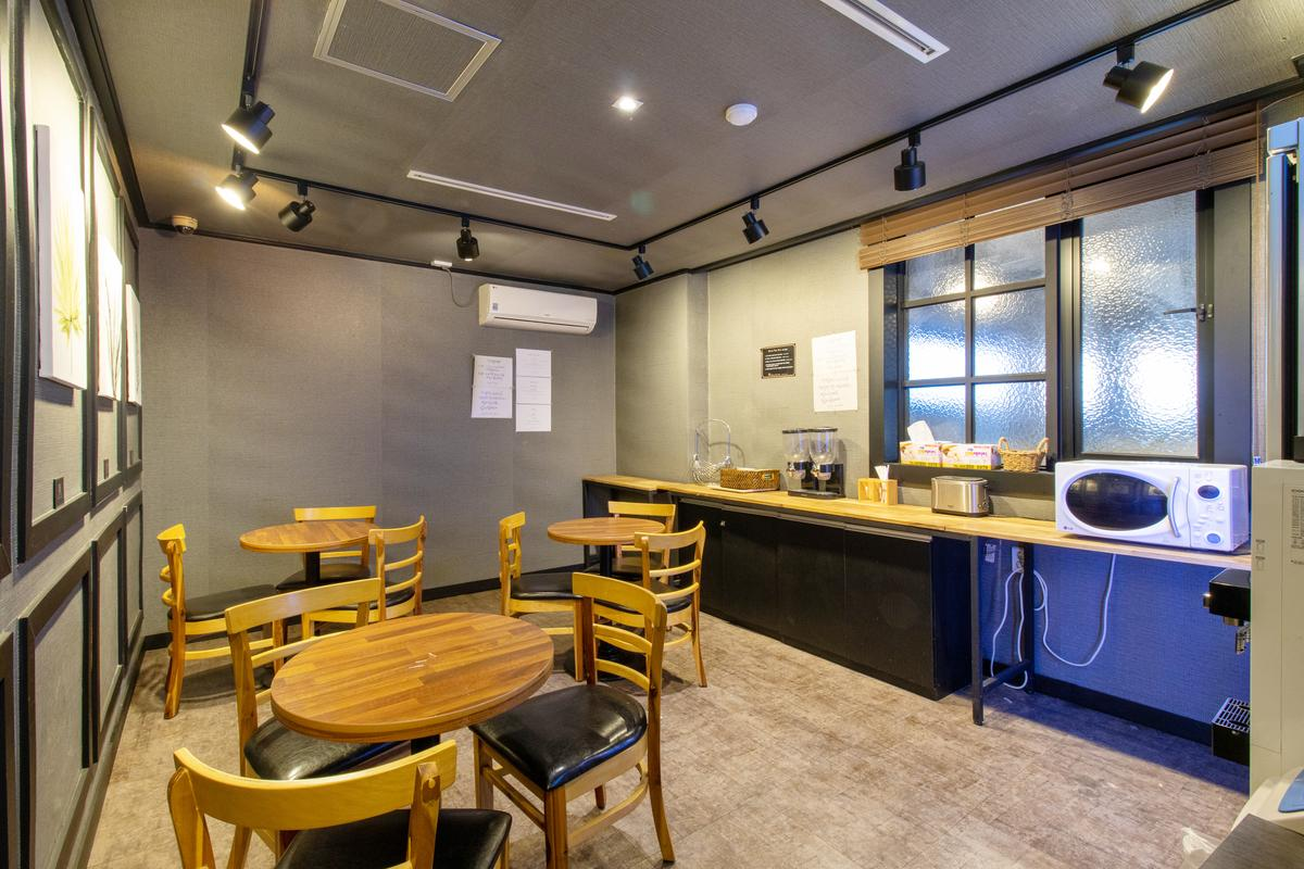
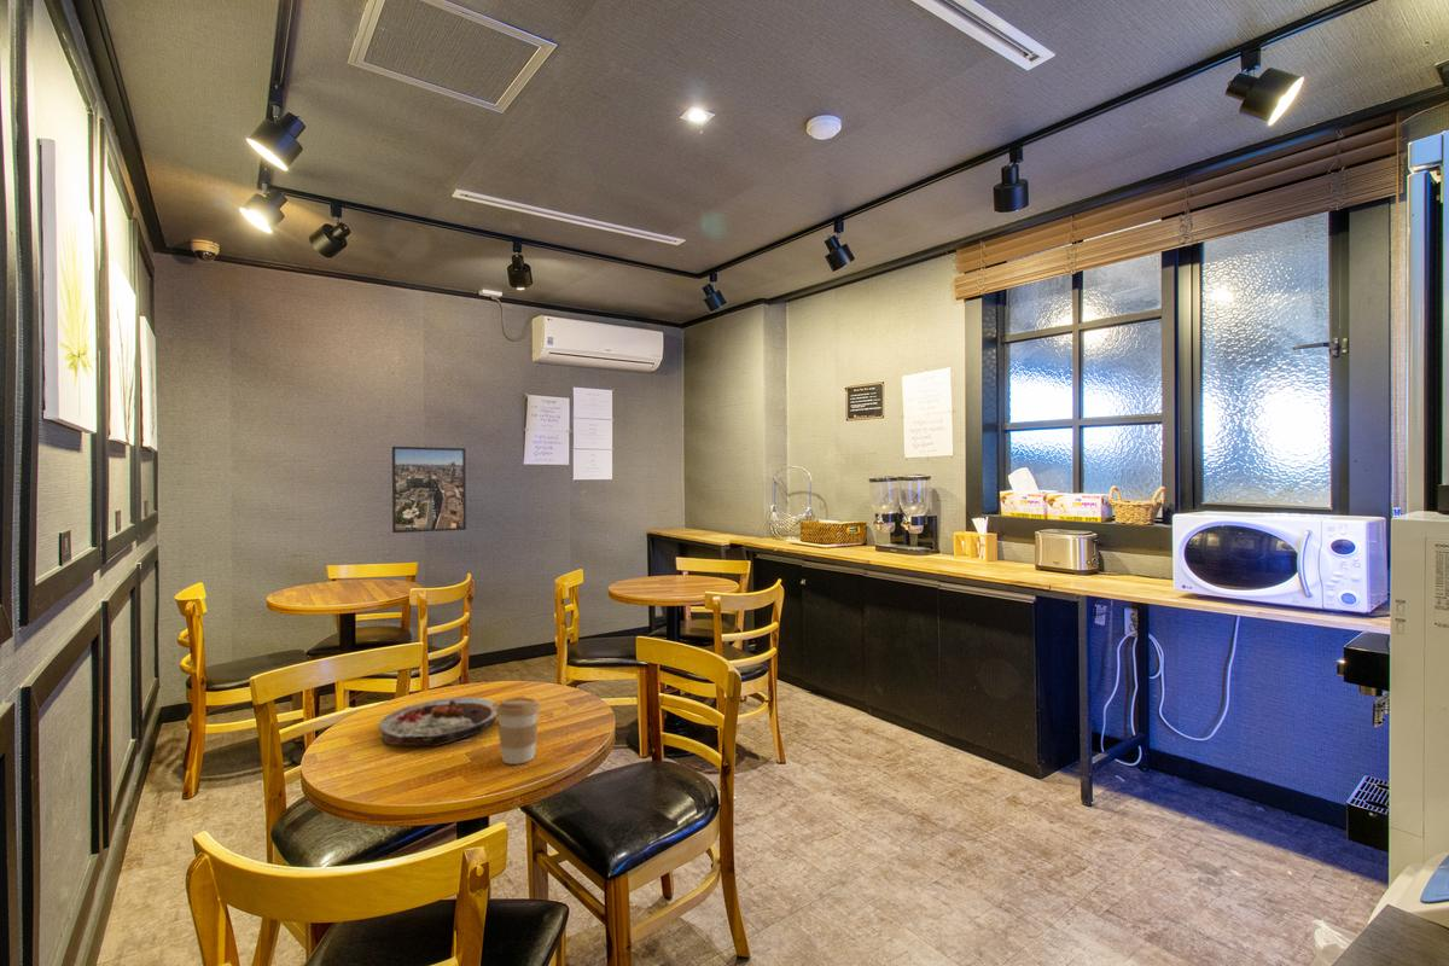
+ coffee cup (518, 728)
+ plate (441, 716)
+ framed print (430, 489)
